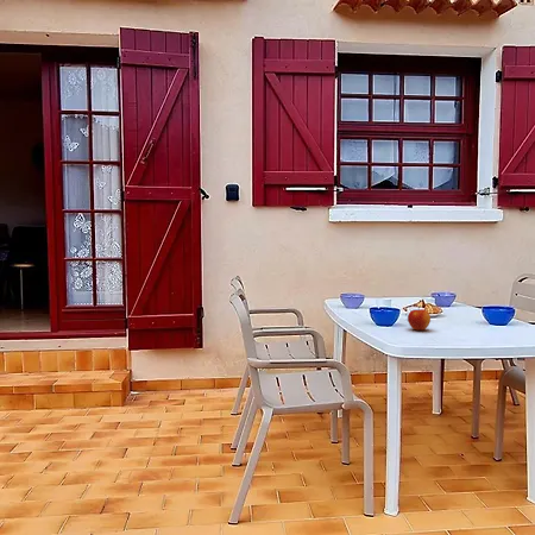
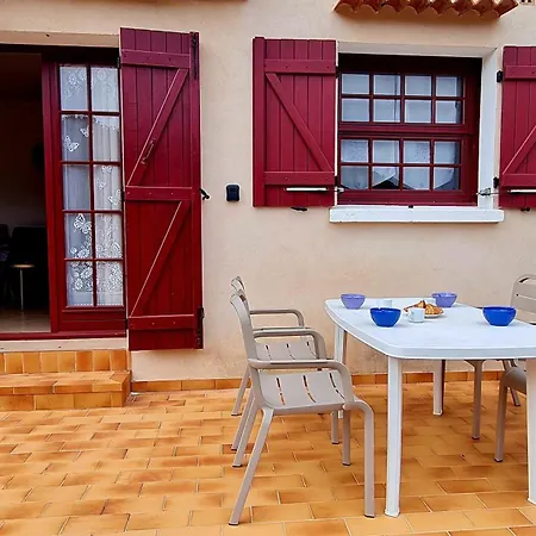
- apple (418, 317)
